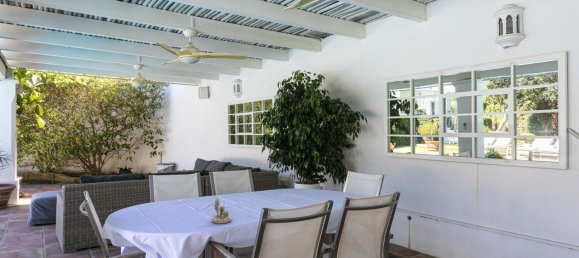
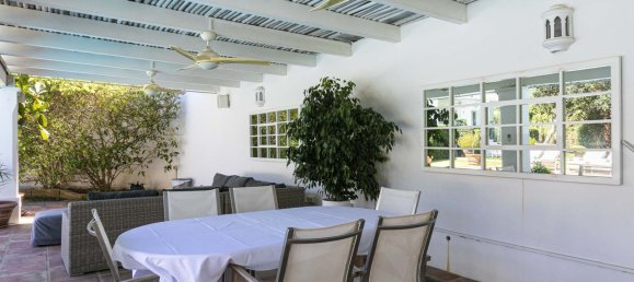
- succulent planter (221, 209)
